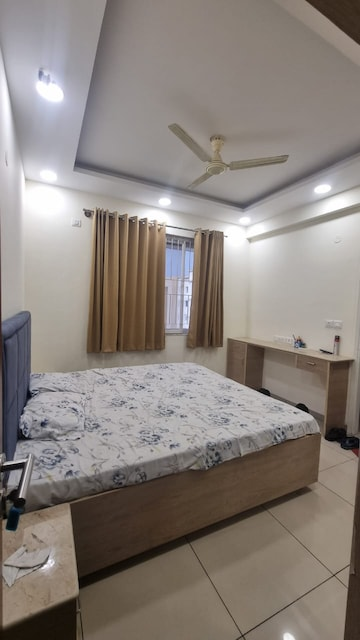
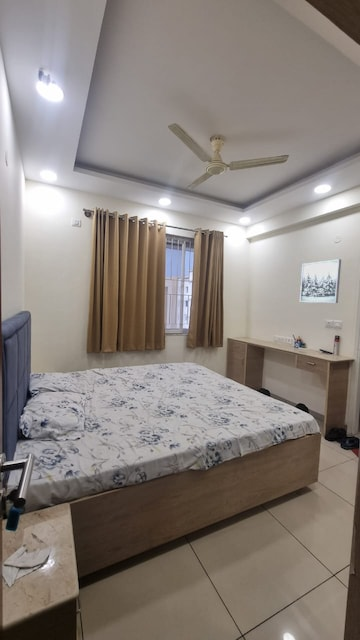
+ wall art (319, 282)
